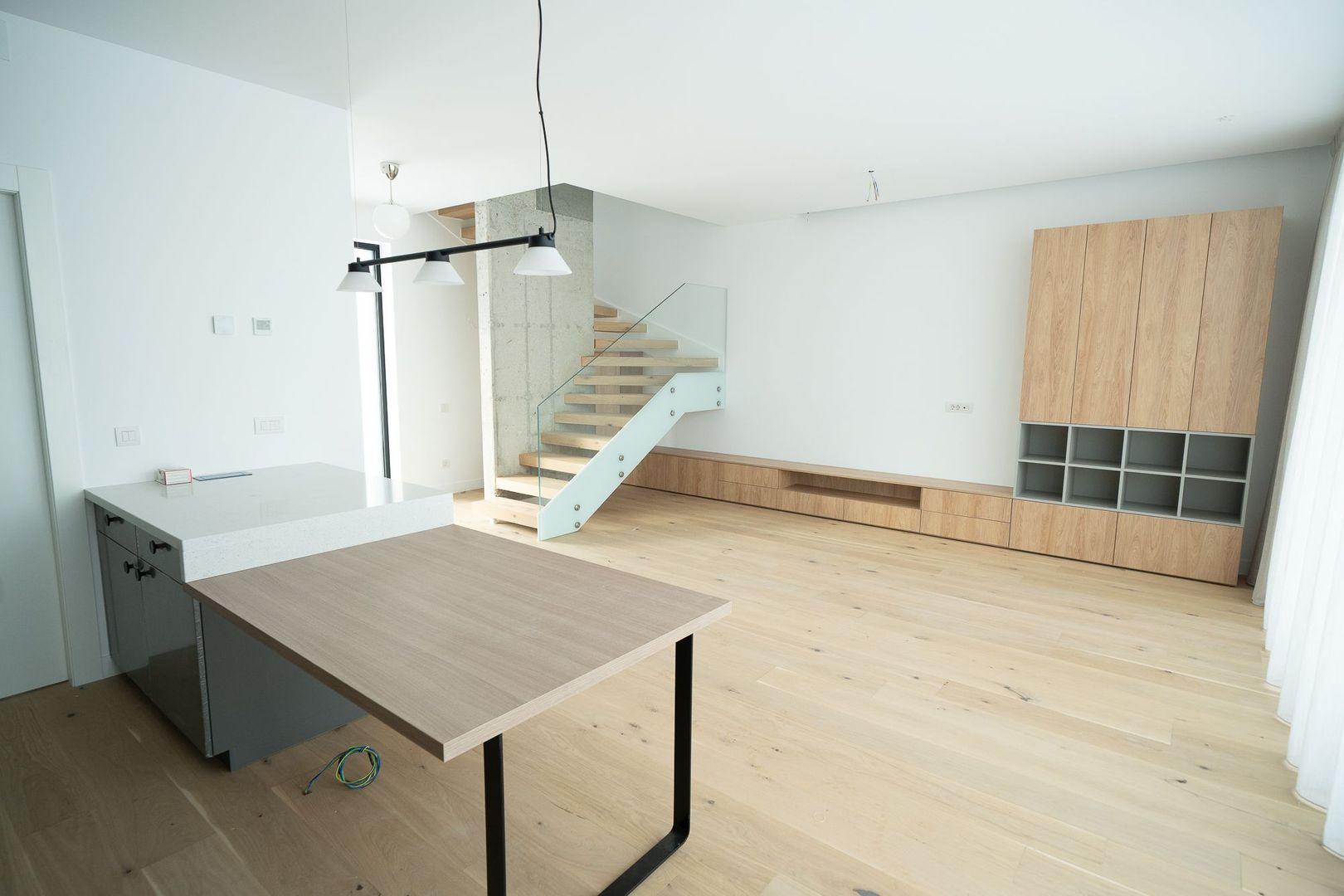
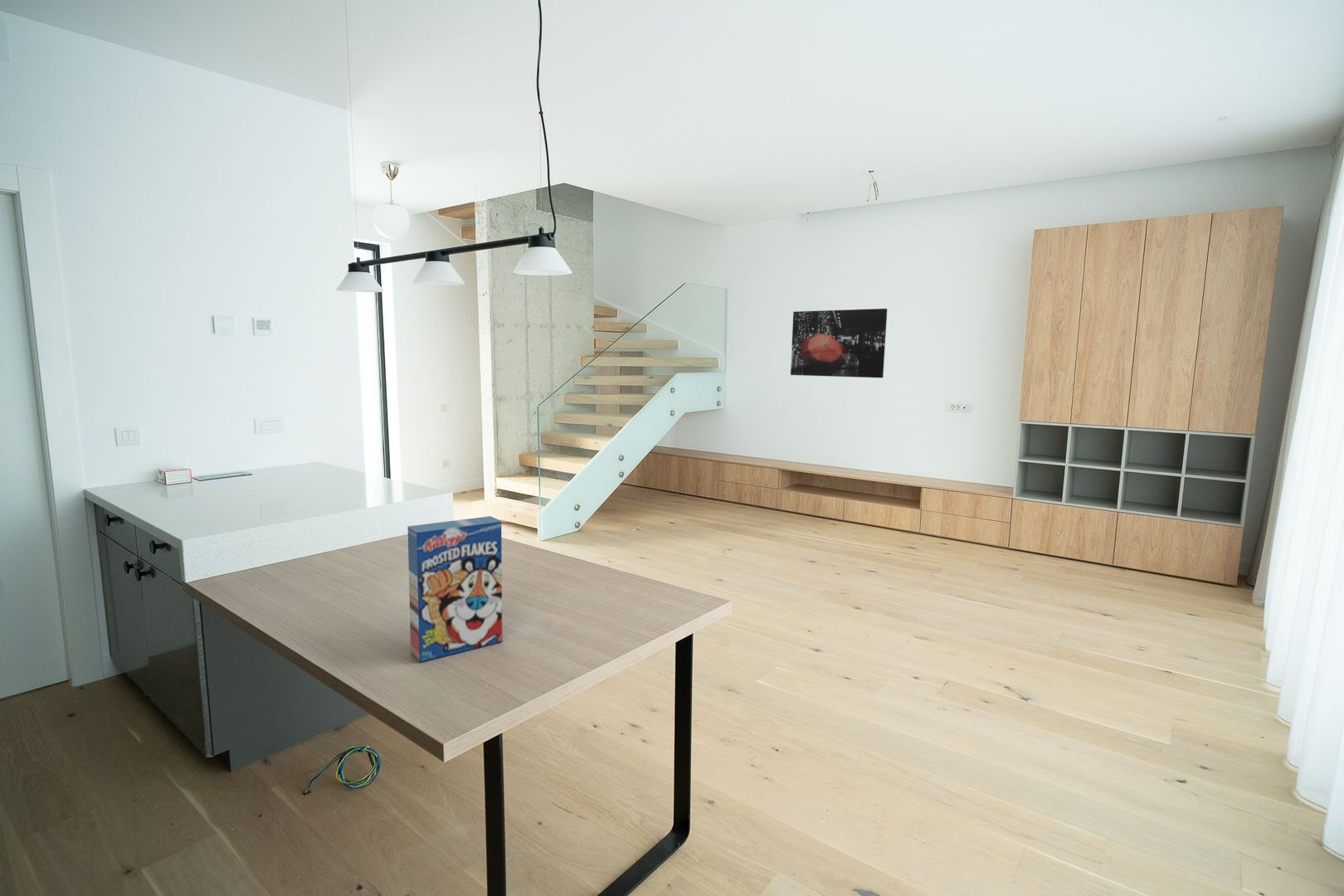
+ cereal box (456, 586)
+ wall art (836, 343)
